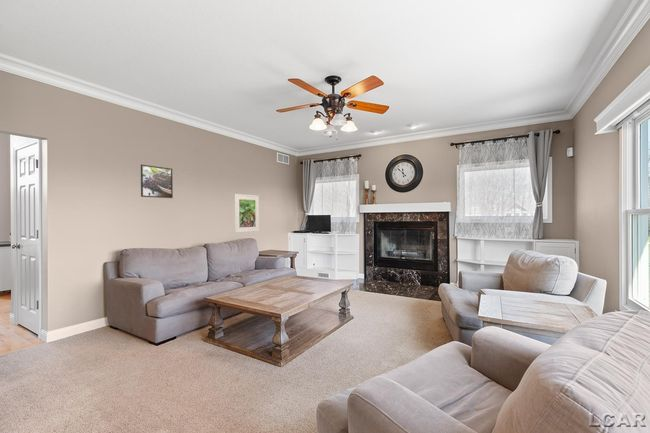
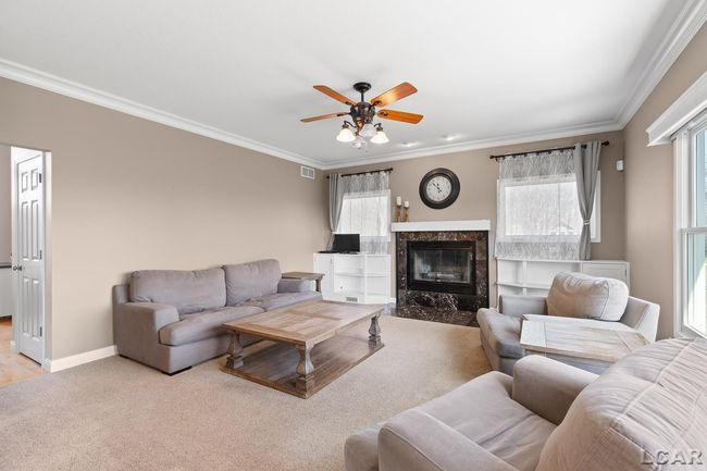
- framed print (247, 213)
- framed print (157, 182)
